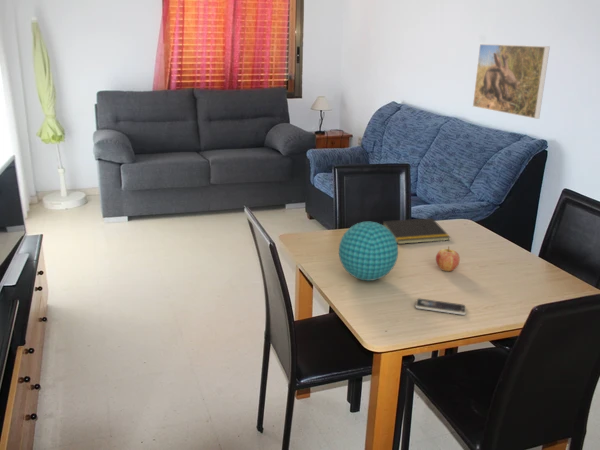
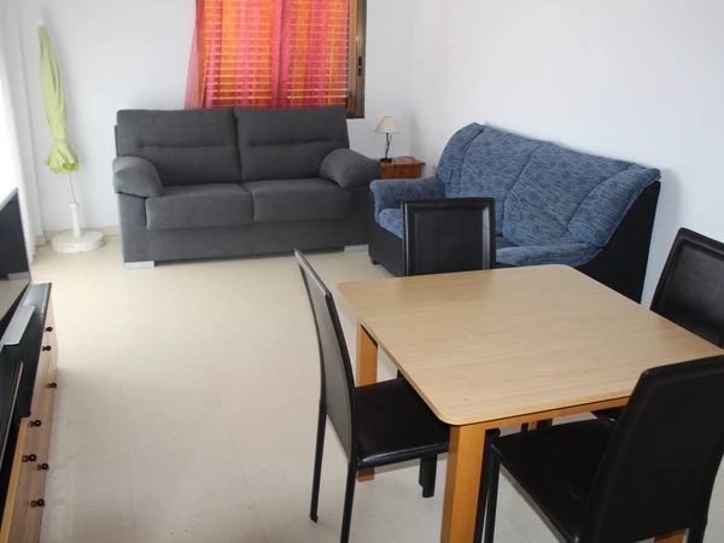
- notepad (416, 230)
- fruit (447, 259)
- smartphone (440, 306)
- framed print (507, 79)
- decorative ball (368, 251)
